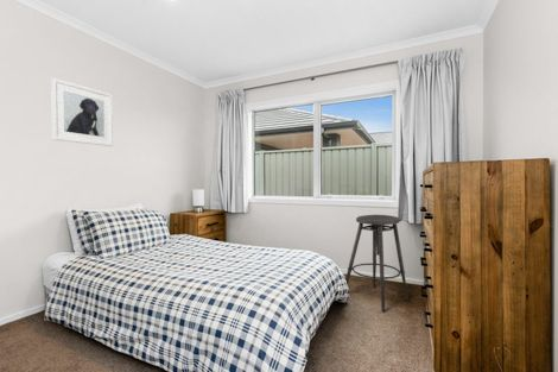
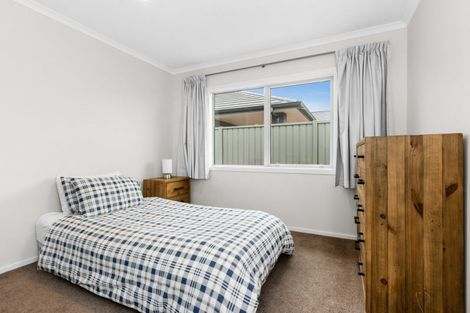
- stool (374, 257)
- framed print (84, 114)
